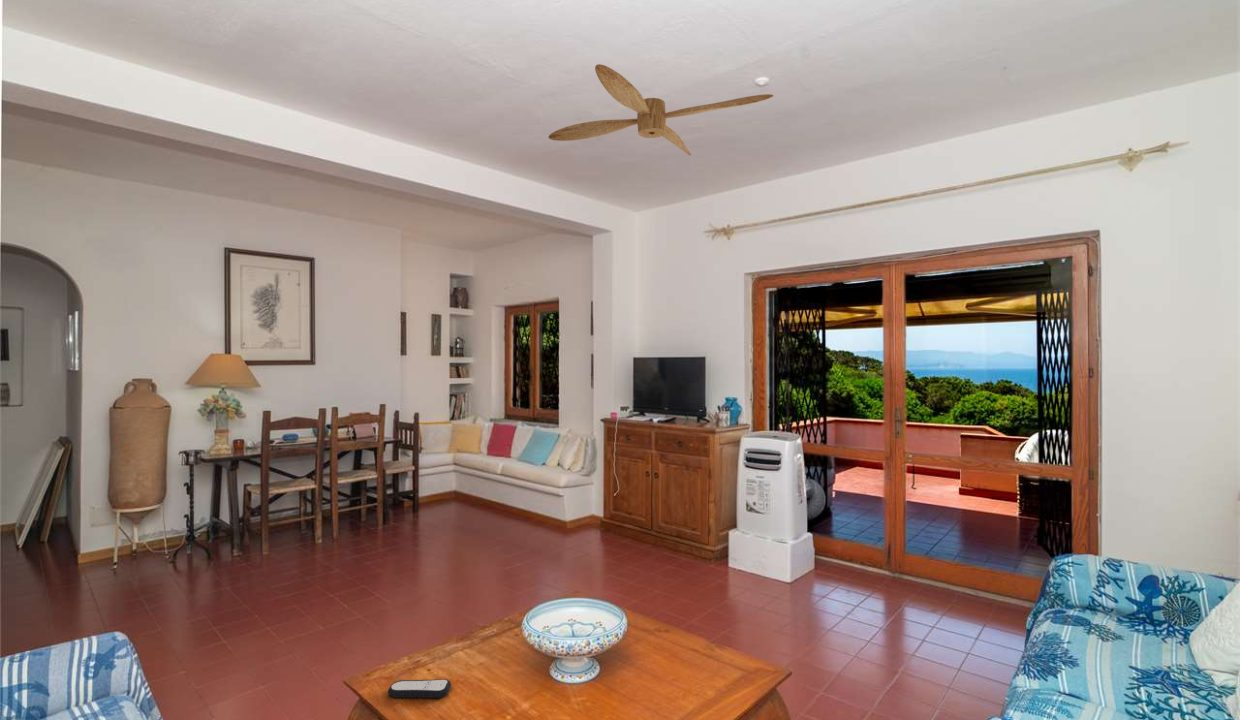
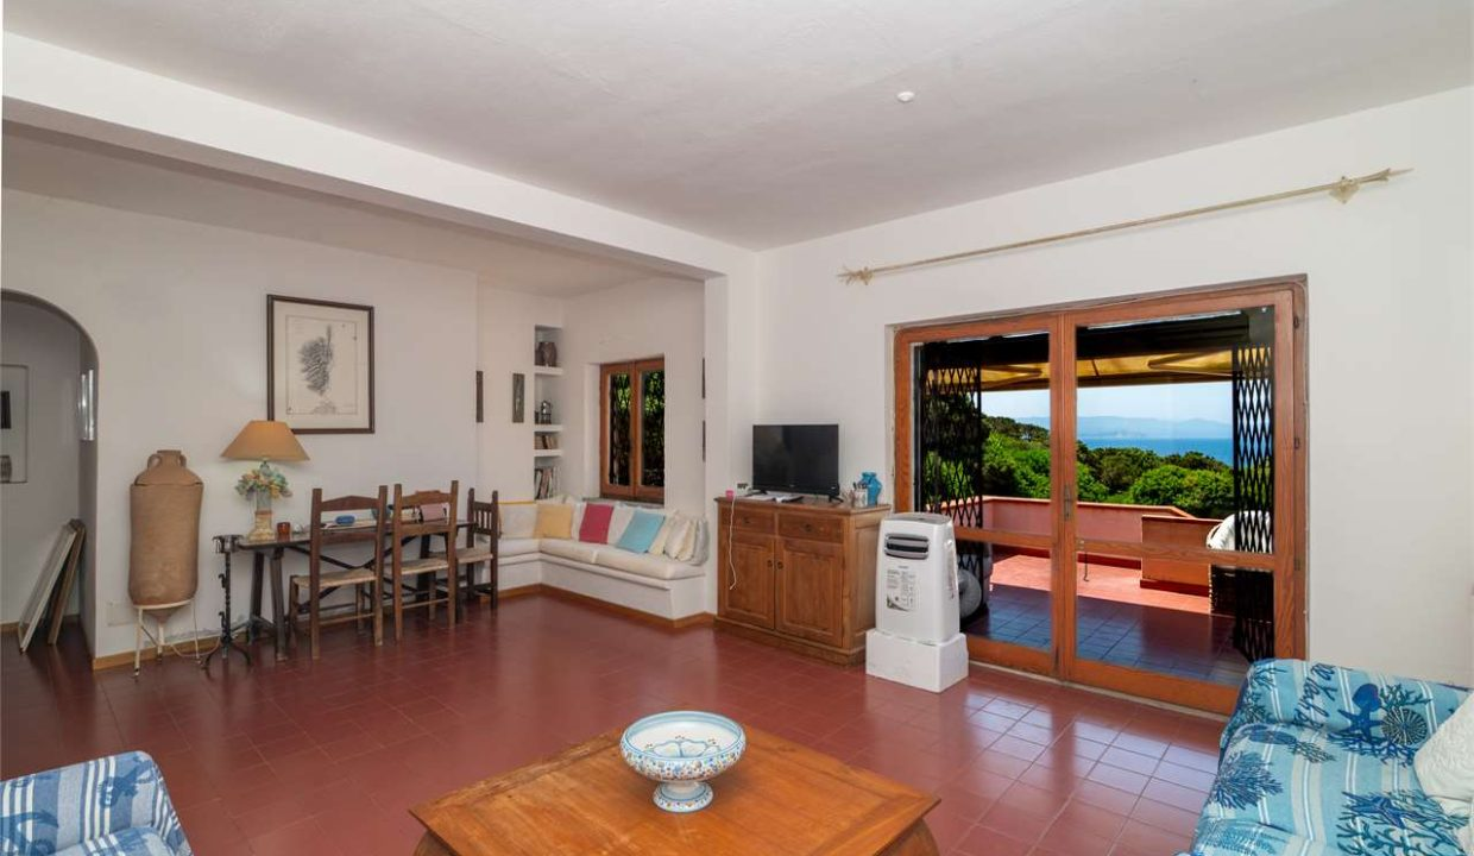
- ceiling fan (651, 118)
- remote control (419, 688)
